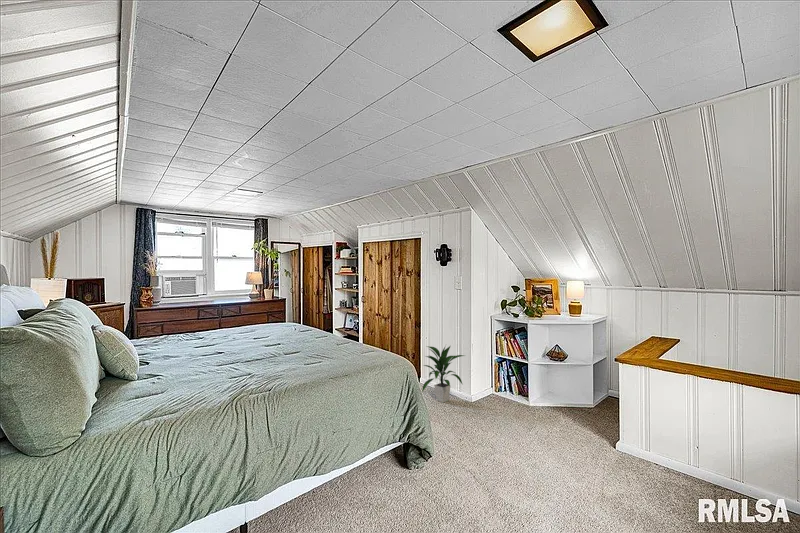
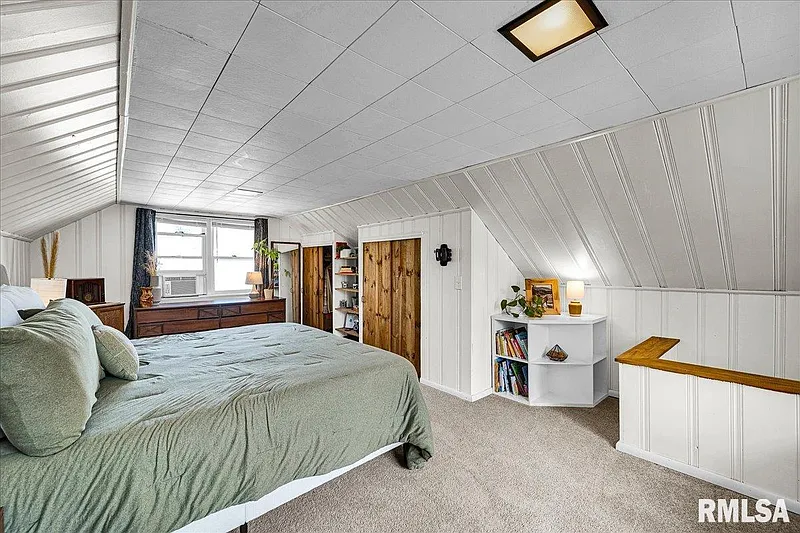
- indoor plant (440, 371)
